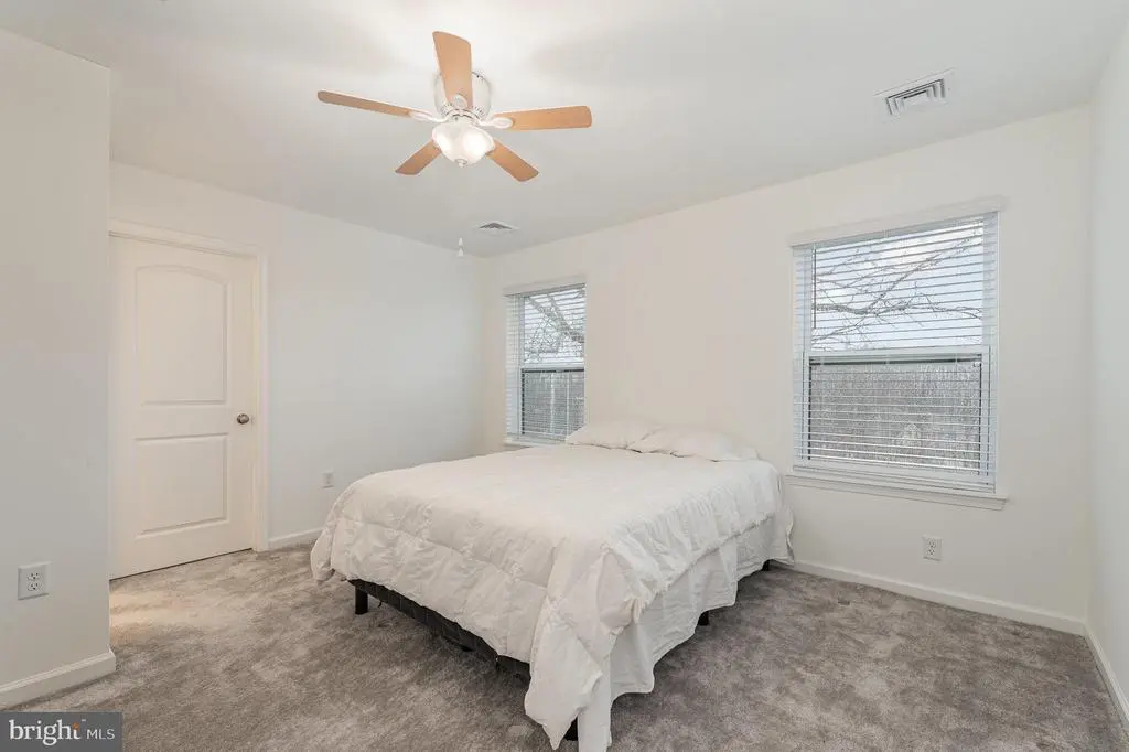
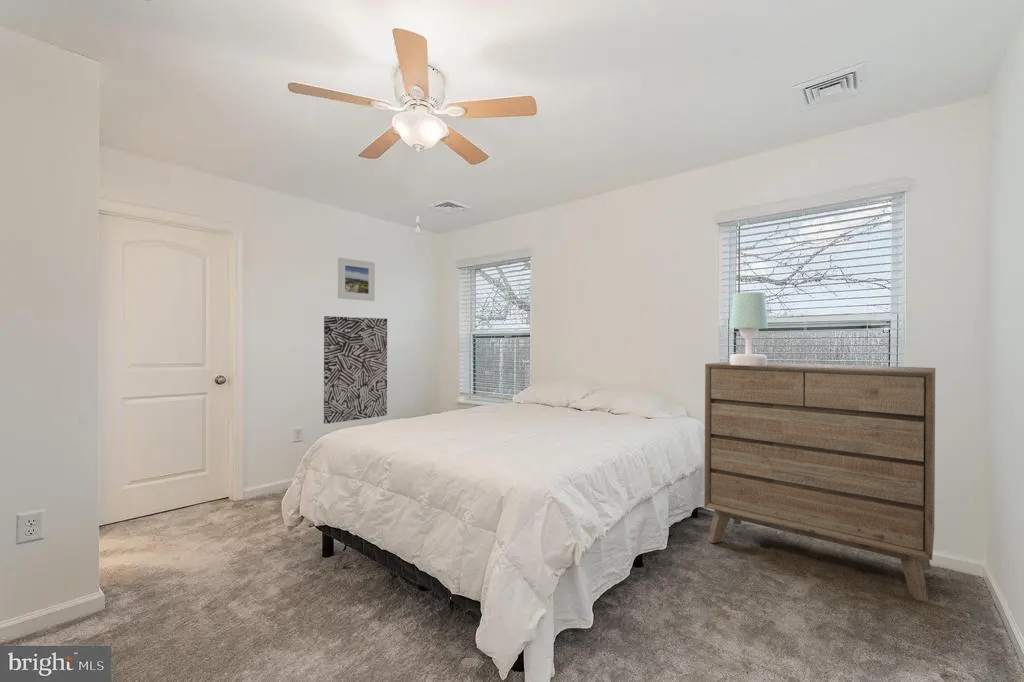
+ wall art (357, 368)
+ table lamp (748, 328)
+ dresser (812, 459)
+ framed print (356, 279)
